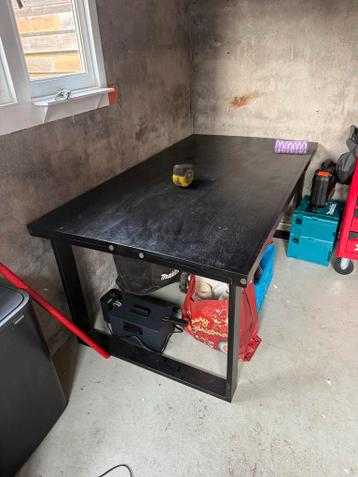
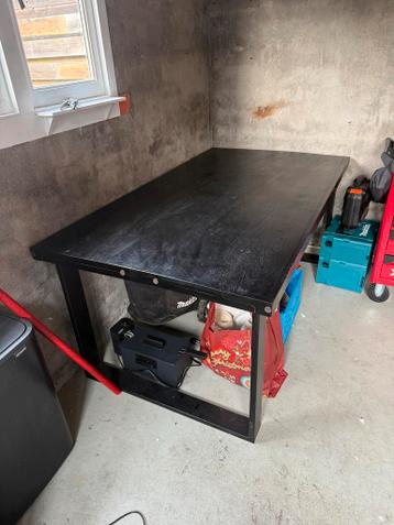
- pencil case (291, 146)
- tape measure (183, 174)
